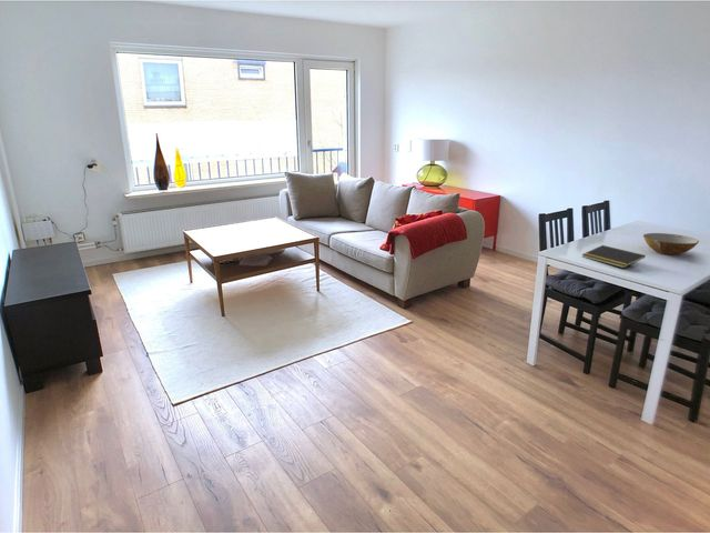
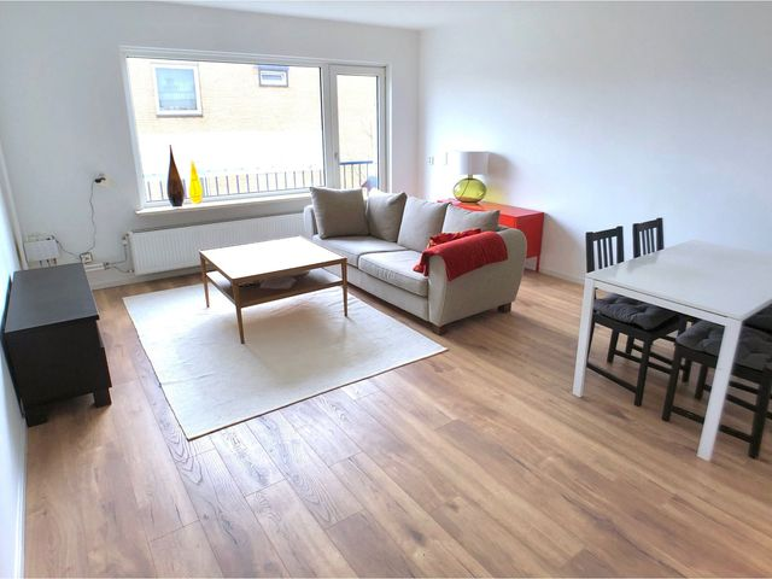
- notepad (612, 255)
- bowl (668, 244)
